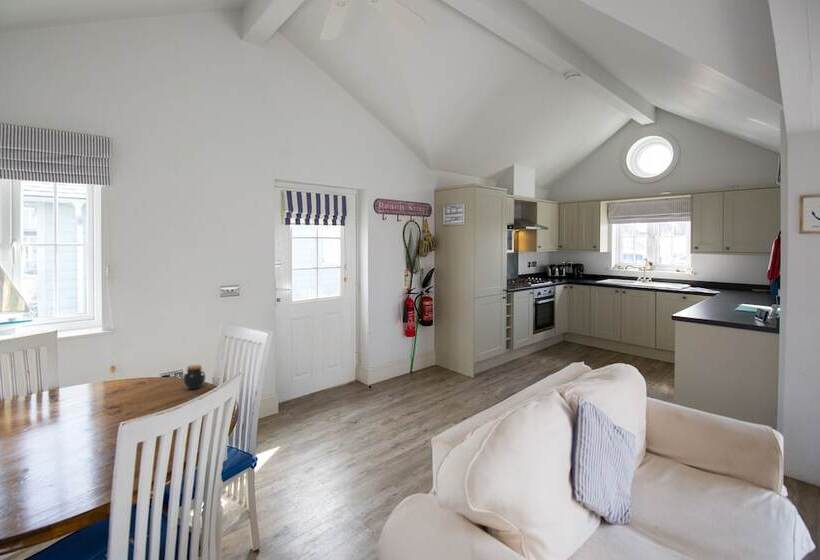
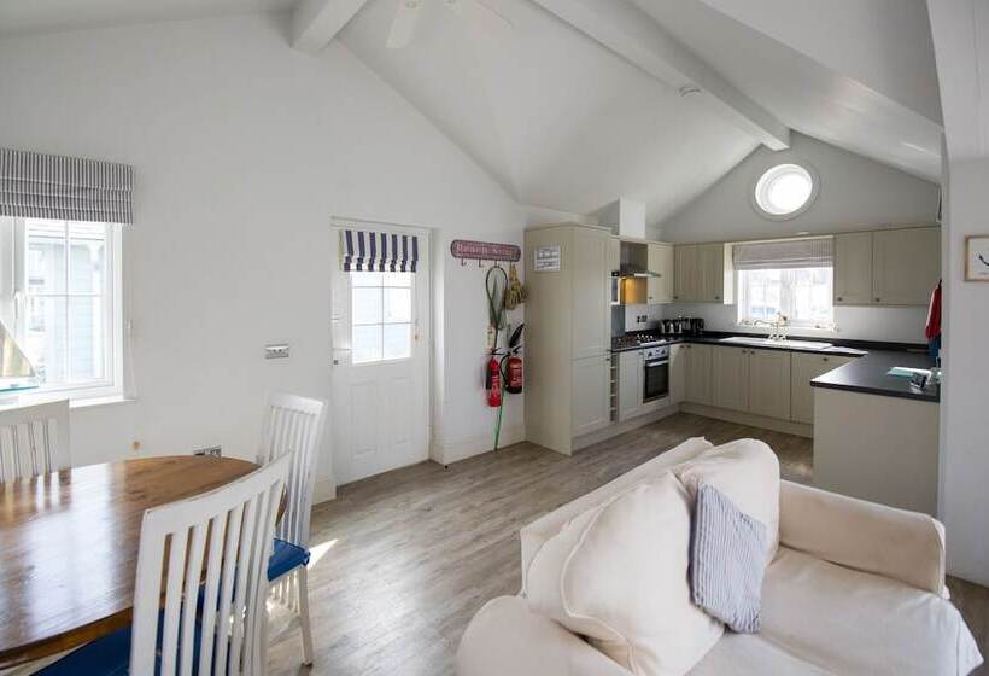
- jar (194, 376)
